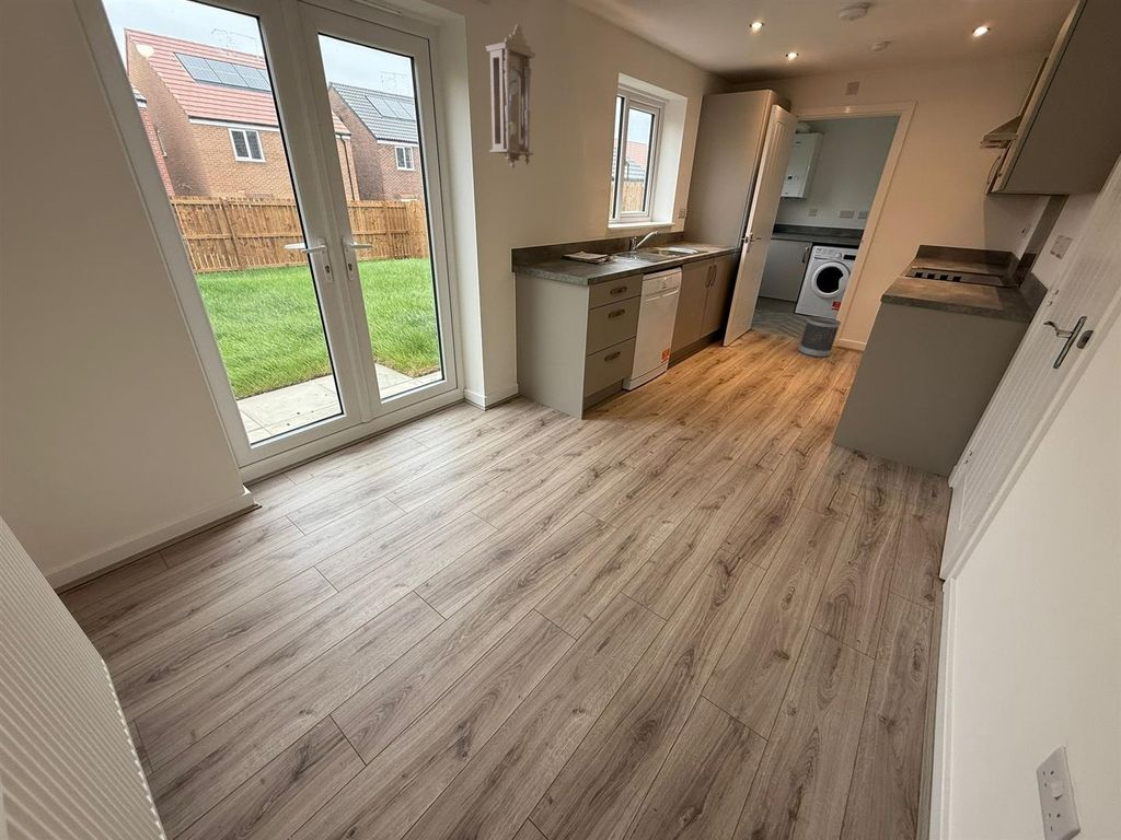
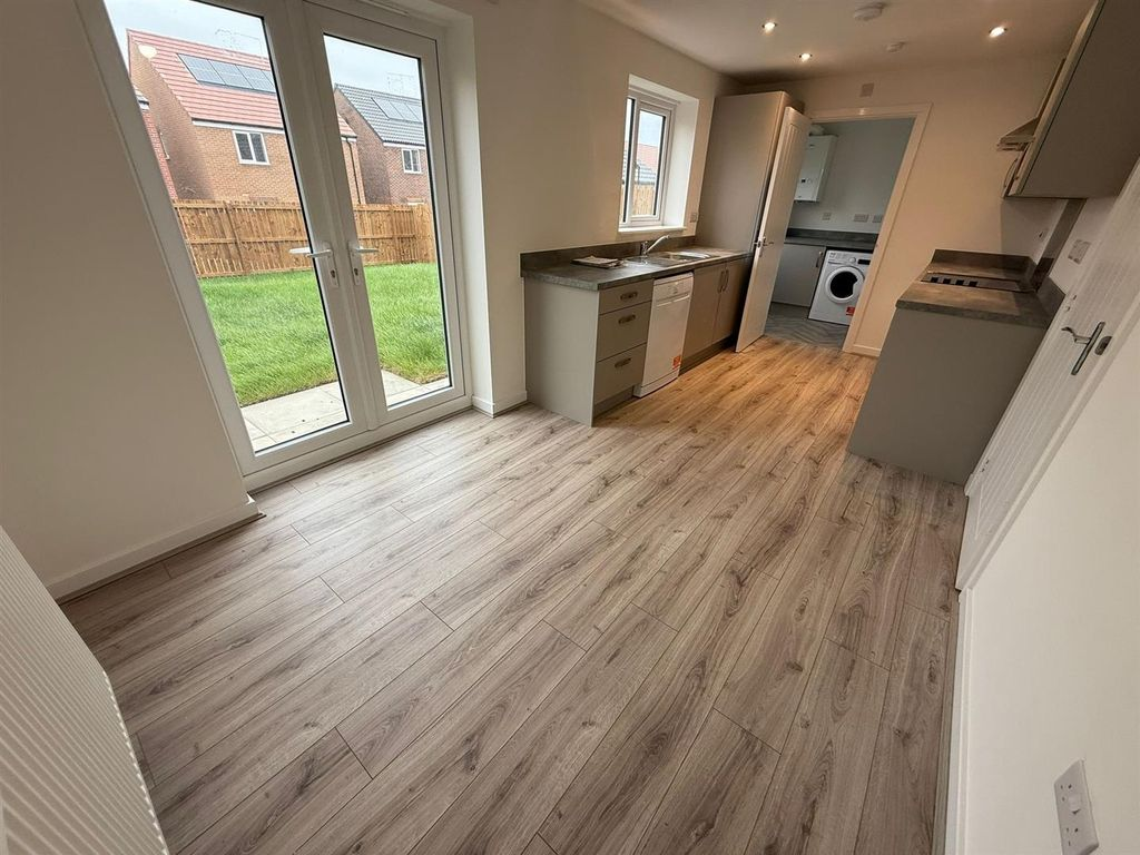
- pendulum clock (511, 101)
- wastebasket (819, 336)
